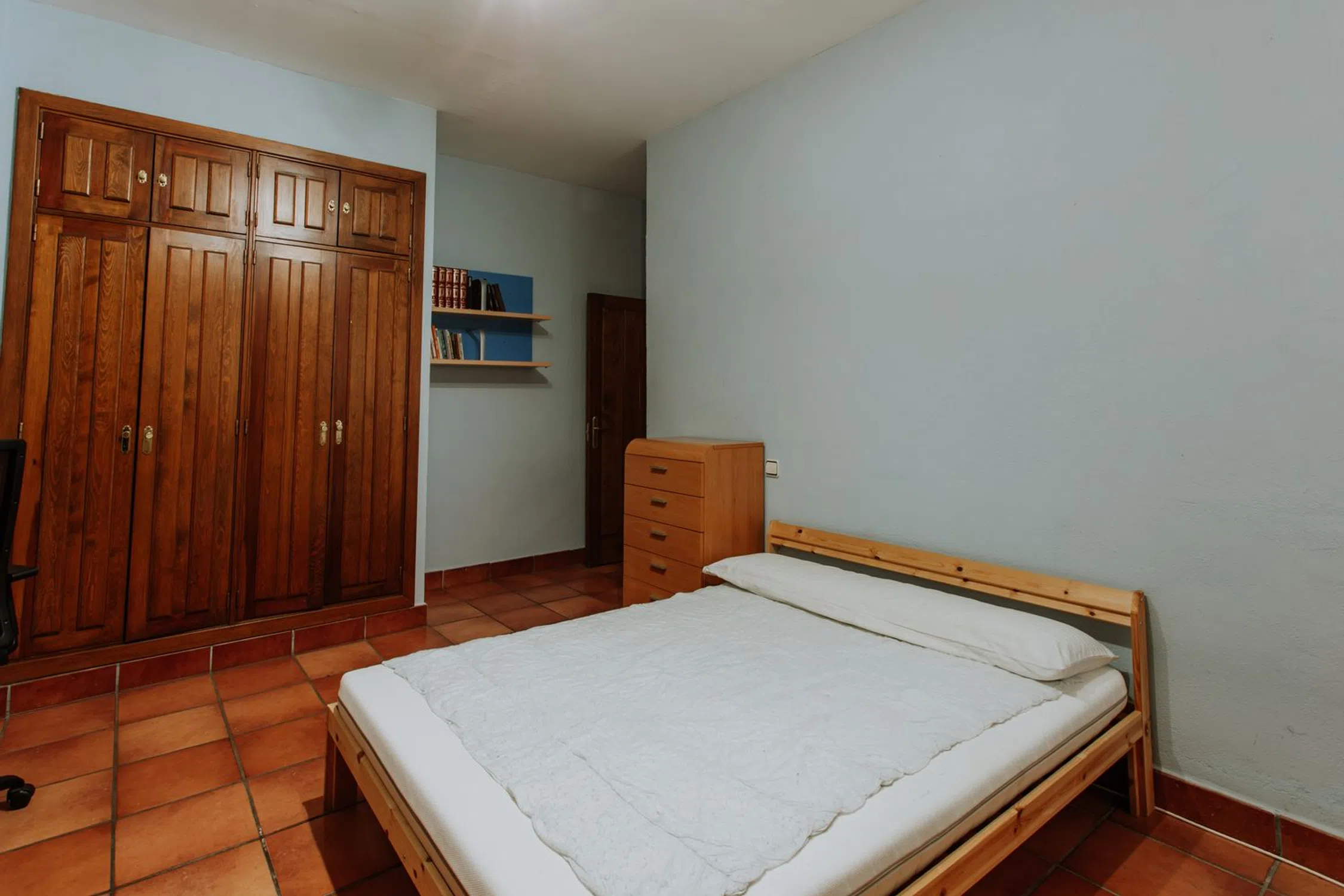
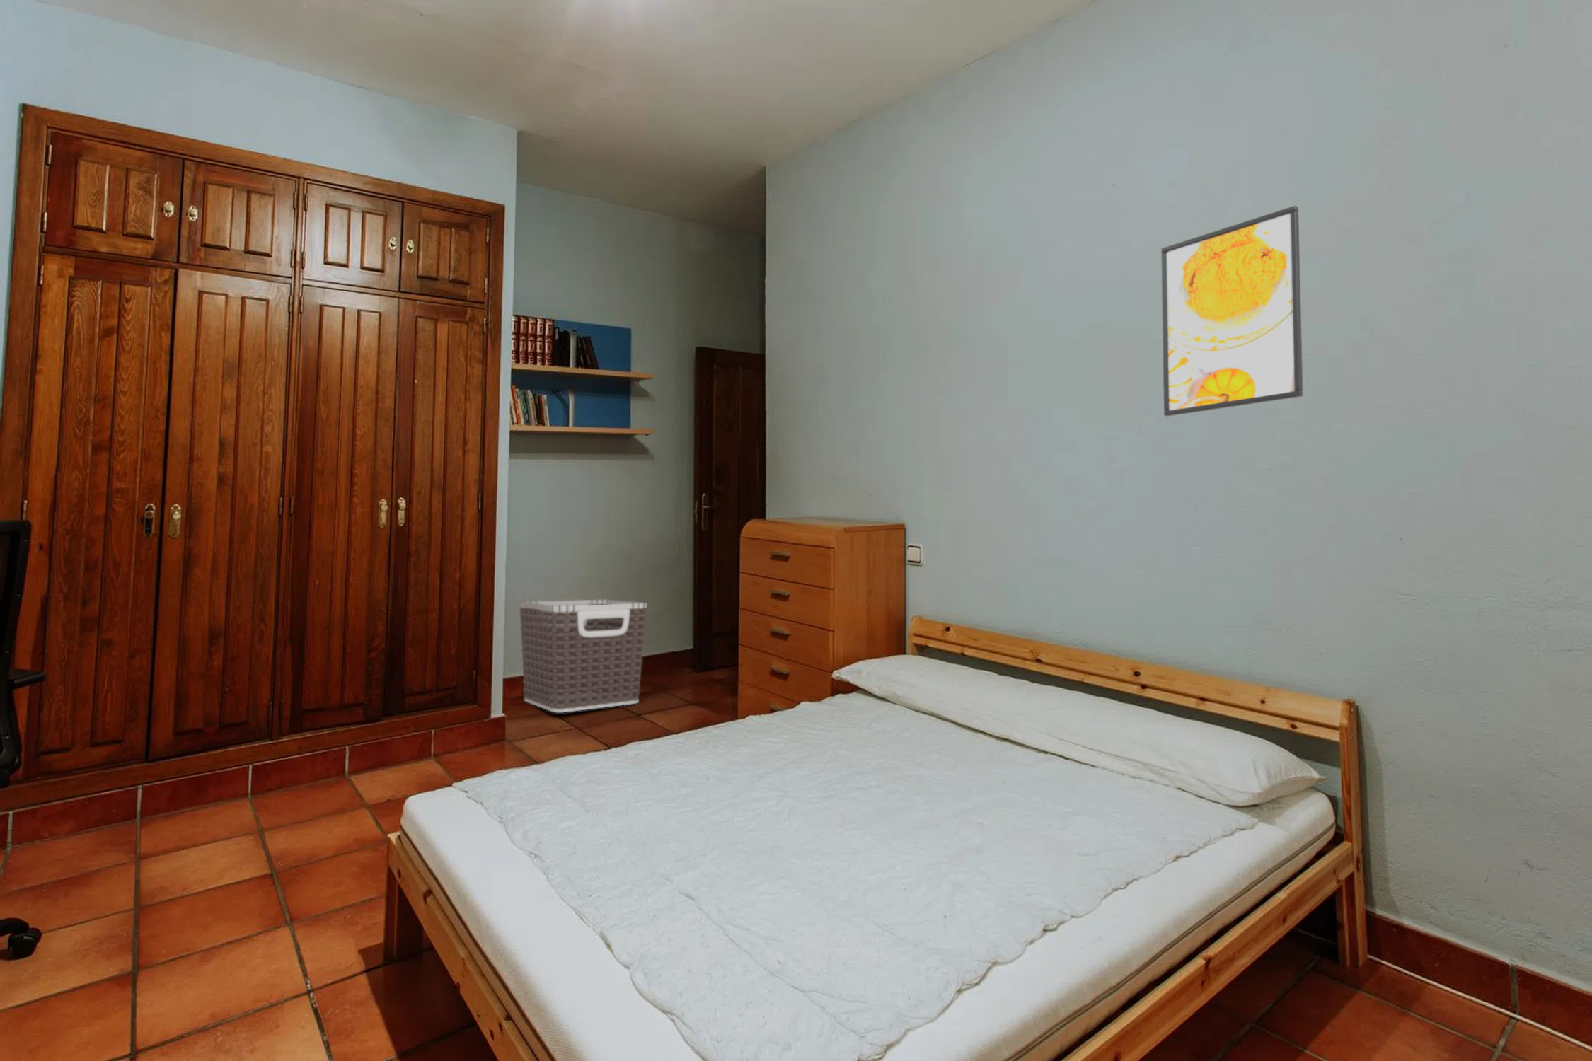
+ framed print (1227, 317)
+ clothes hamper (582, 651)
